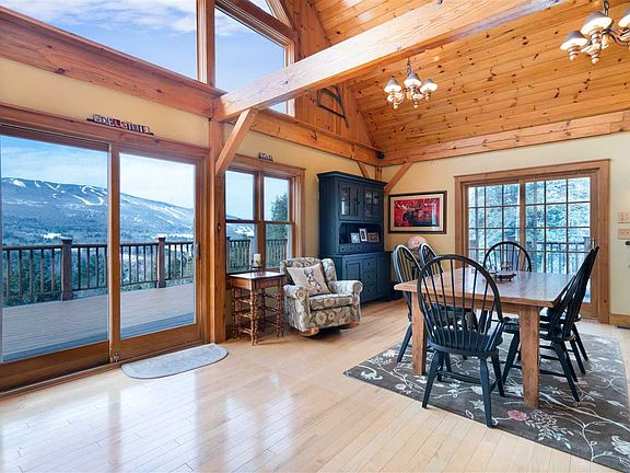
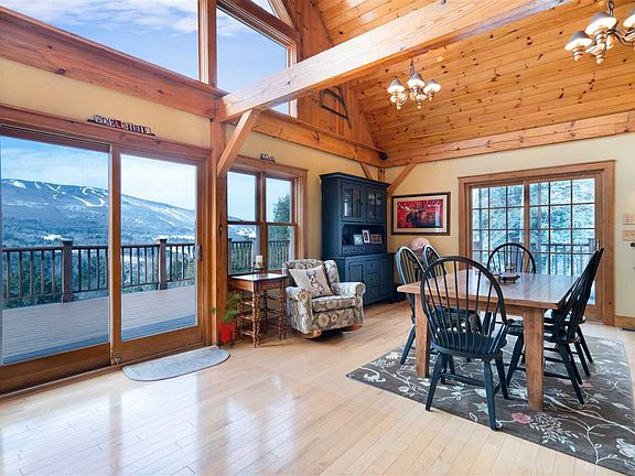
+ house plant (228, 320)
